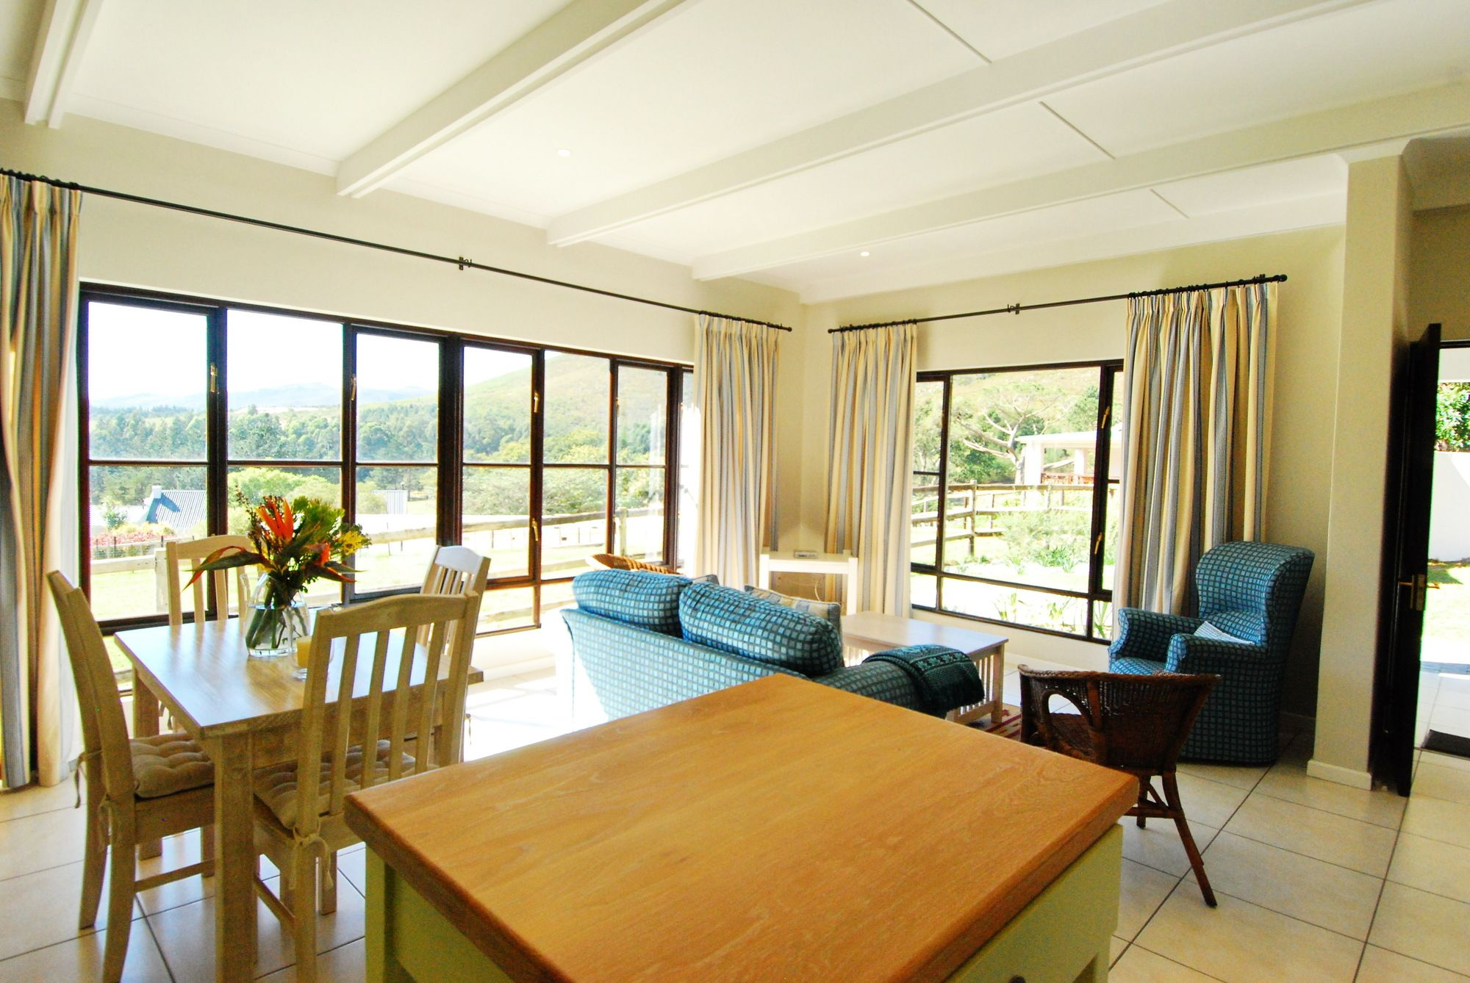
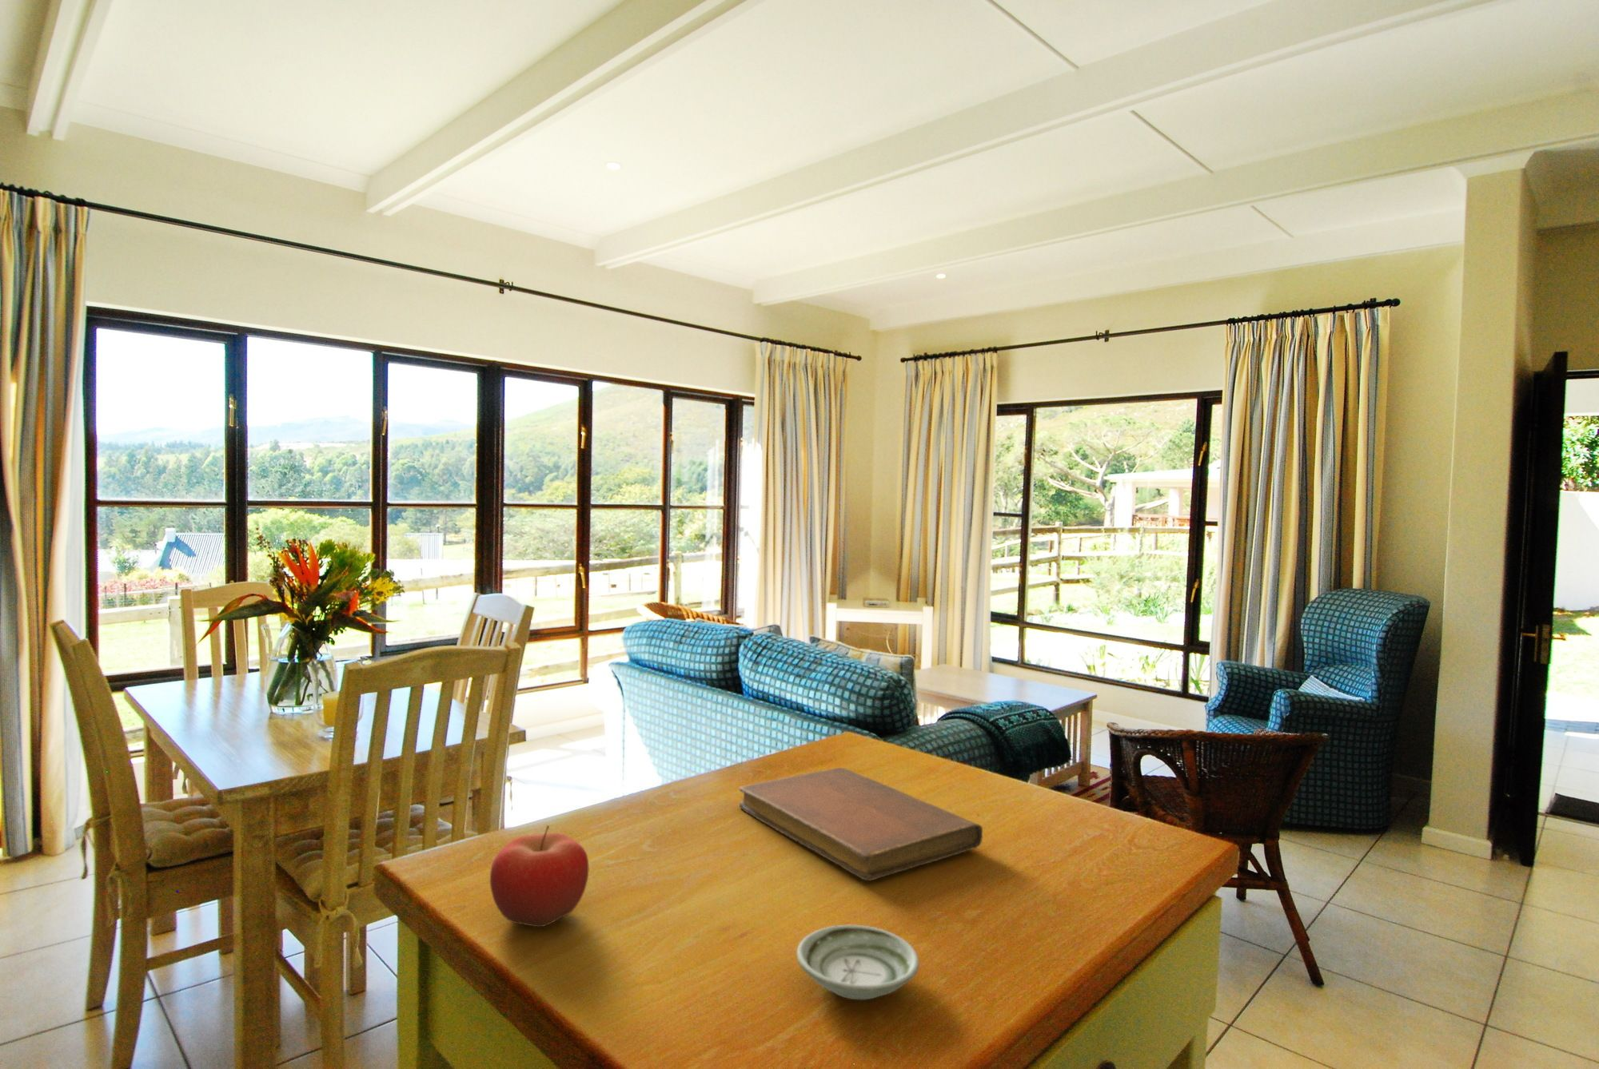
+ fruit (539, 871)
+ saucer (857, 968)
+ notebook (854, 814)
